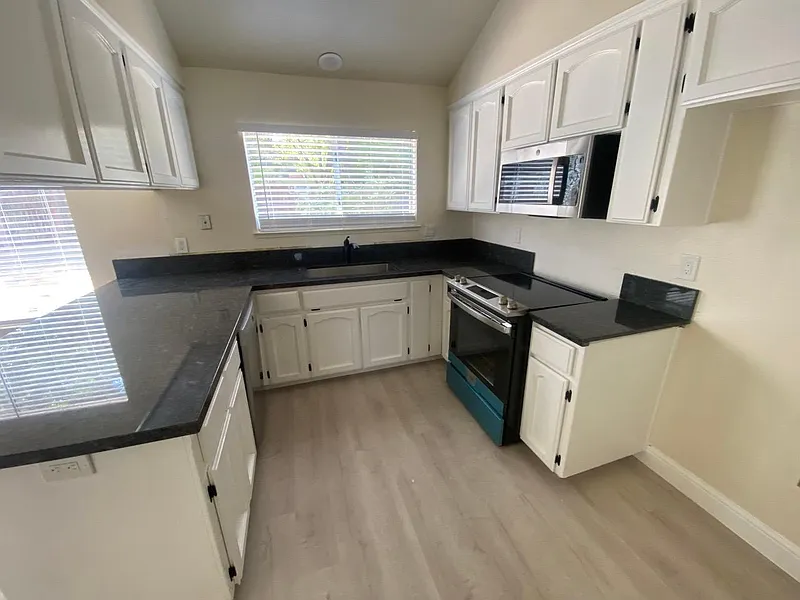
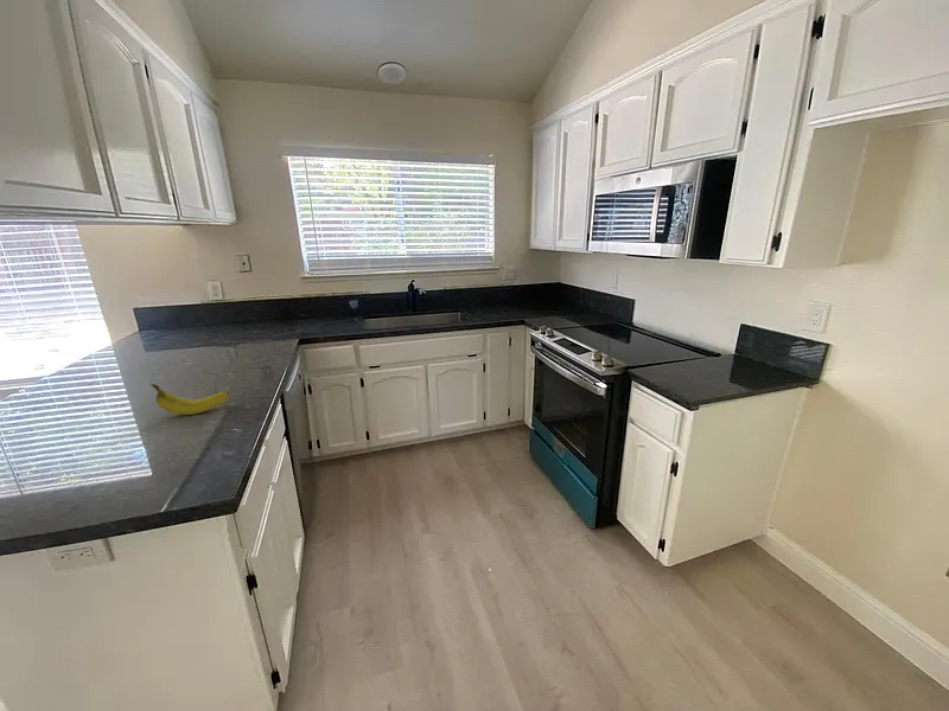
+ fruit (192, 399)
